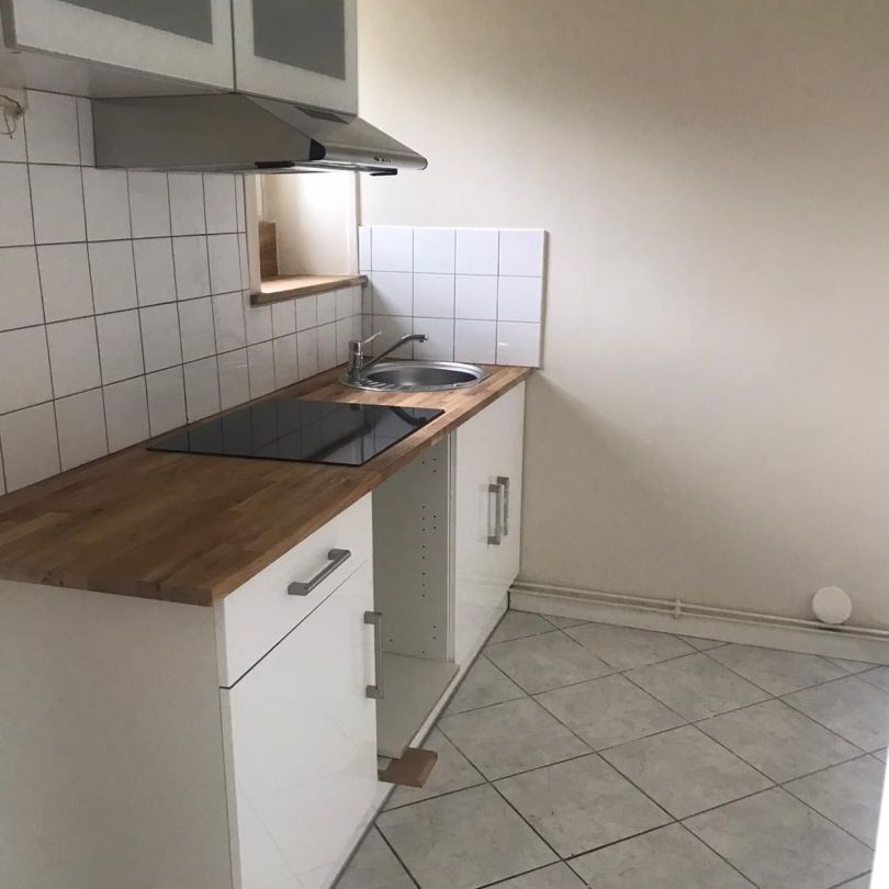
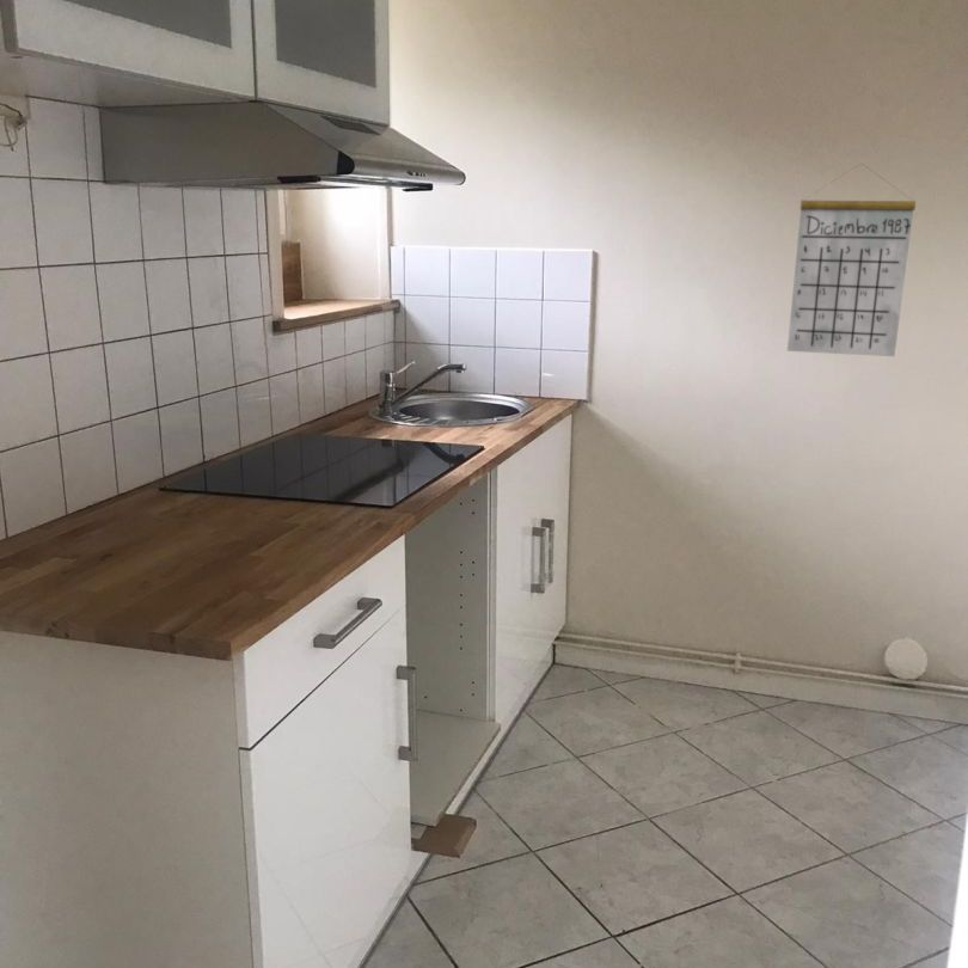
+ calendar (850, 261)
